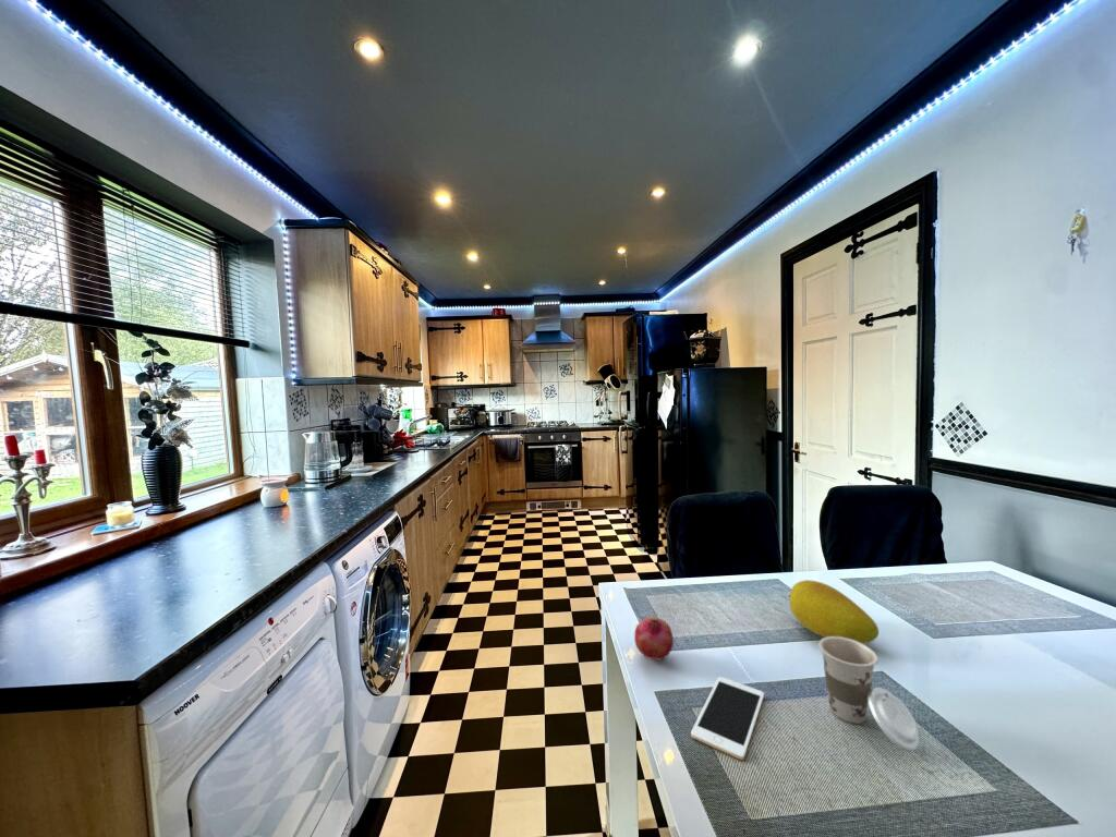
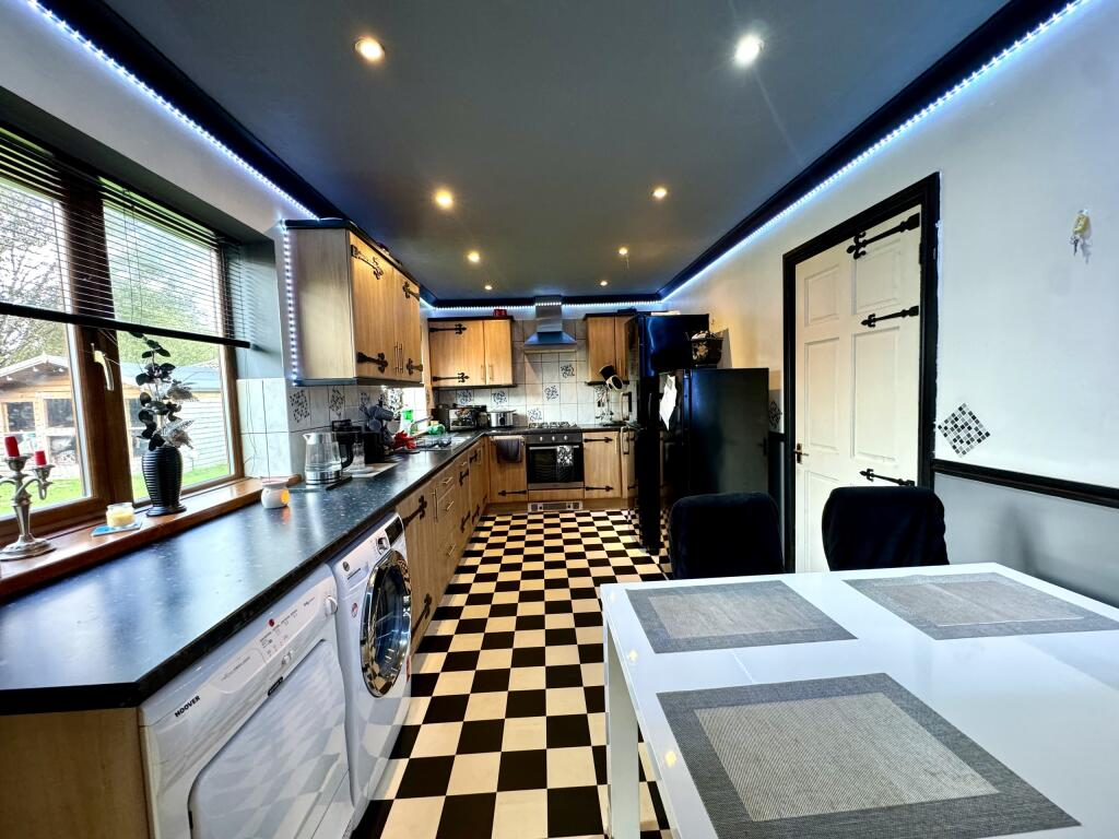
- cup (865, 689)
- fruit (830, 611)
- cell phone (729, 713)
- fruit (653, 634)
